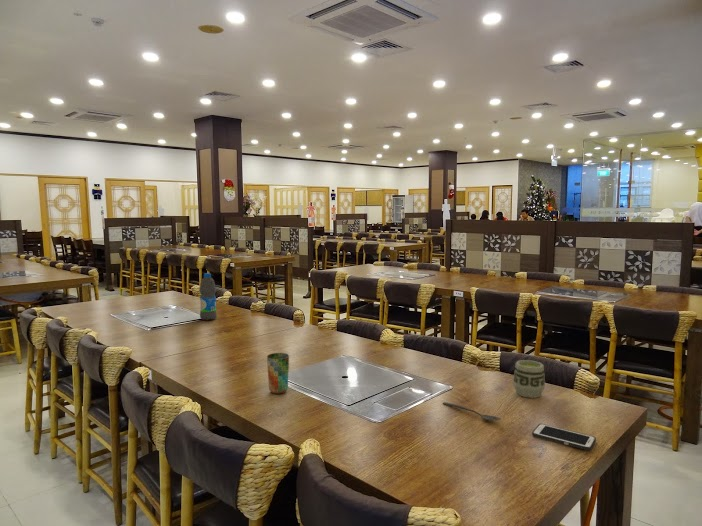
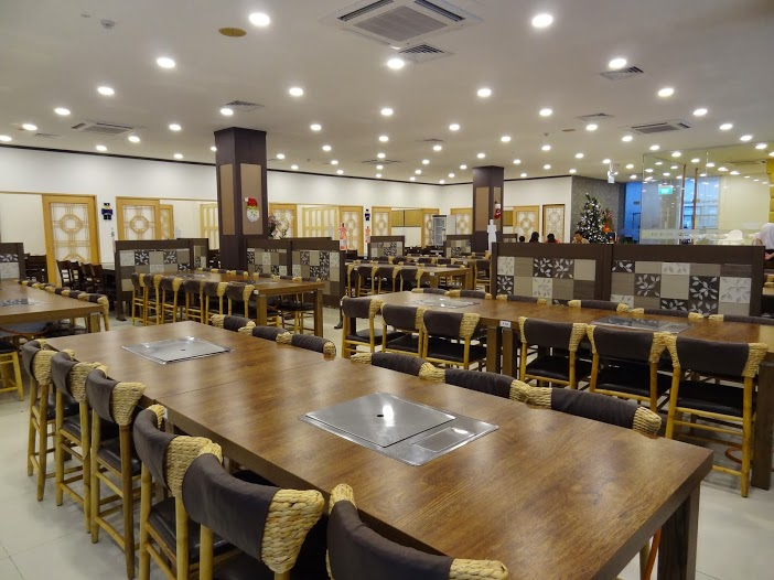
- cup (278, 373)
- cell phone (563, 436)
- spoon (470, 410)
- water bottle (207, 296)
- cup (529, 378)
